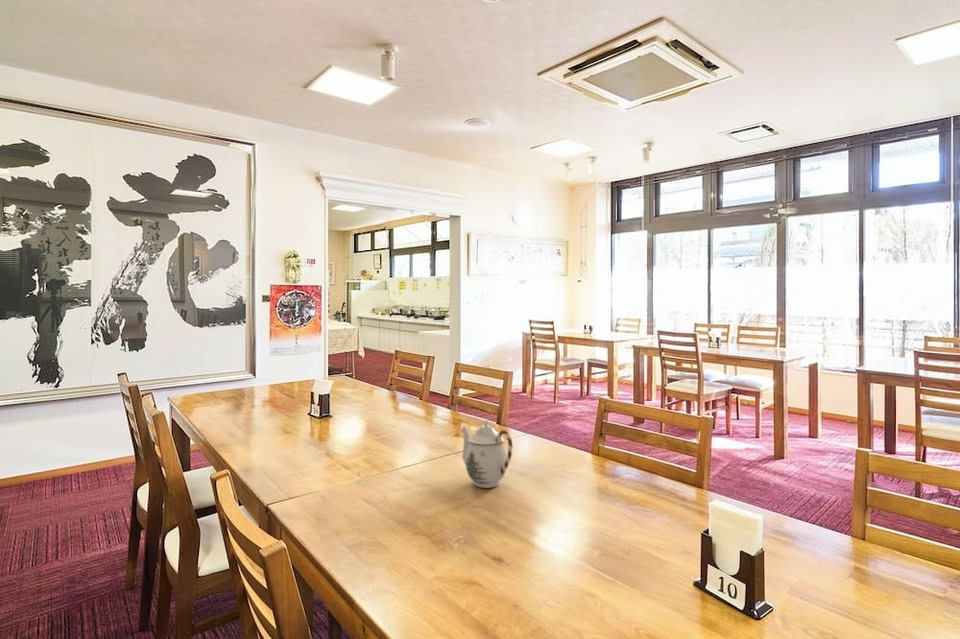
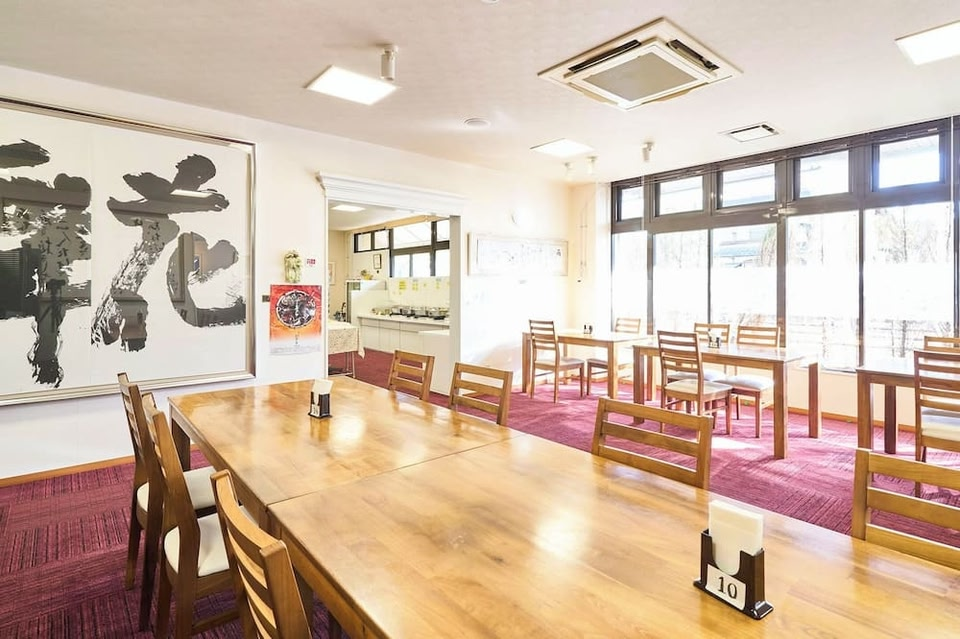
- teapot (485, 451)
